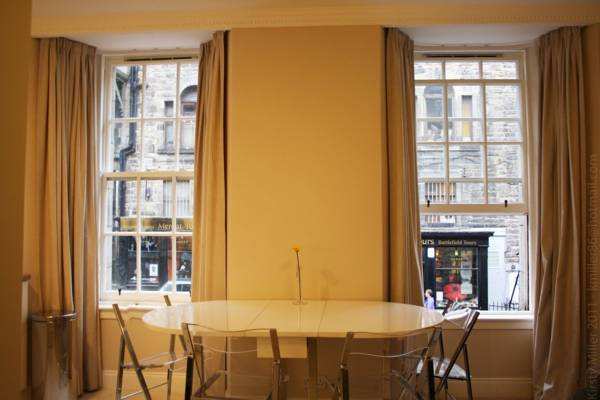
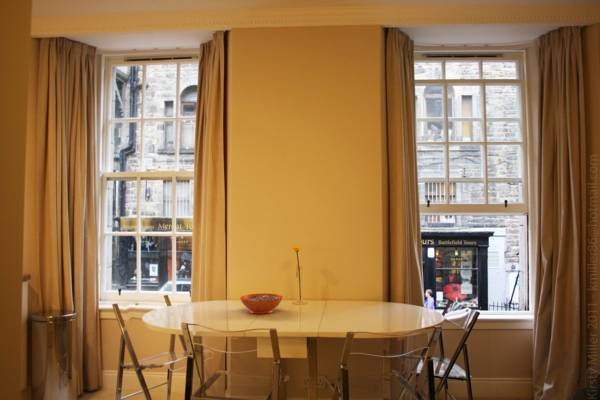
+ decorative bowl (261, 303)
